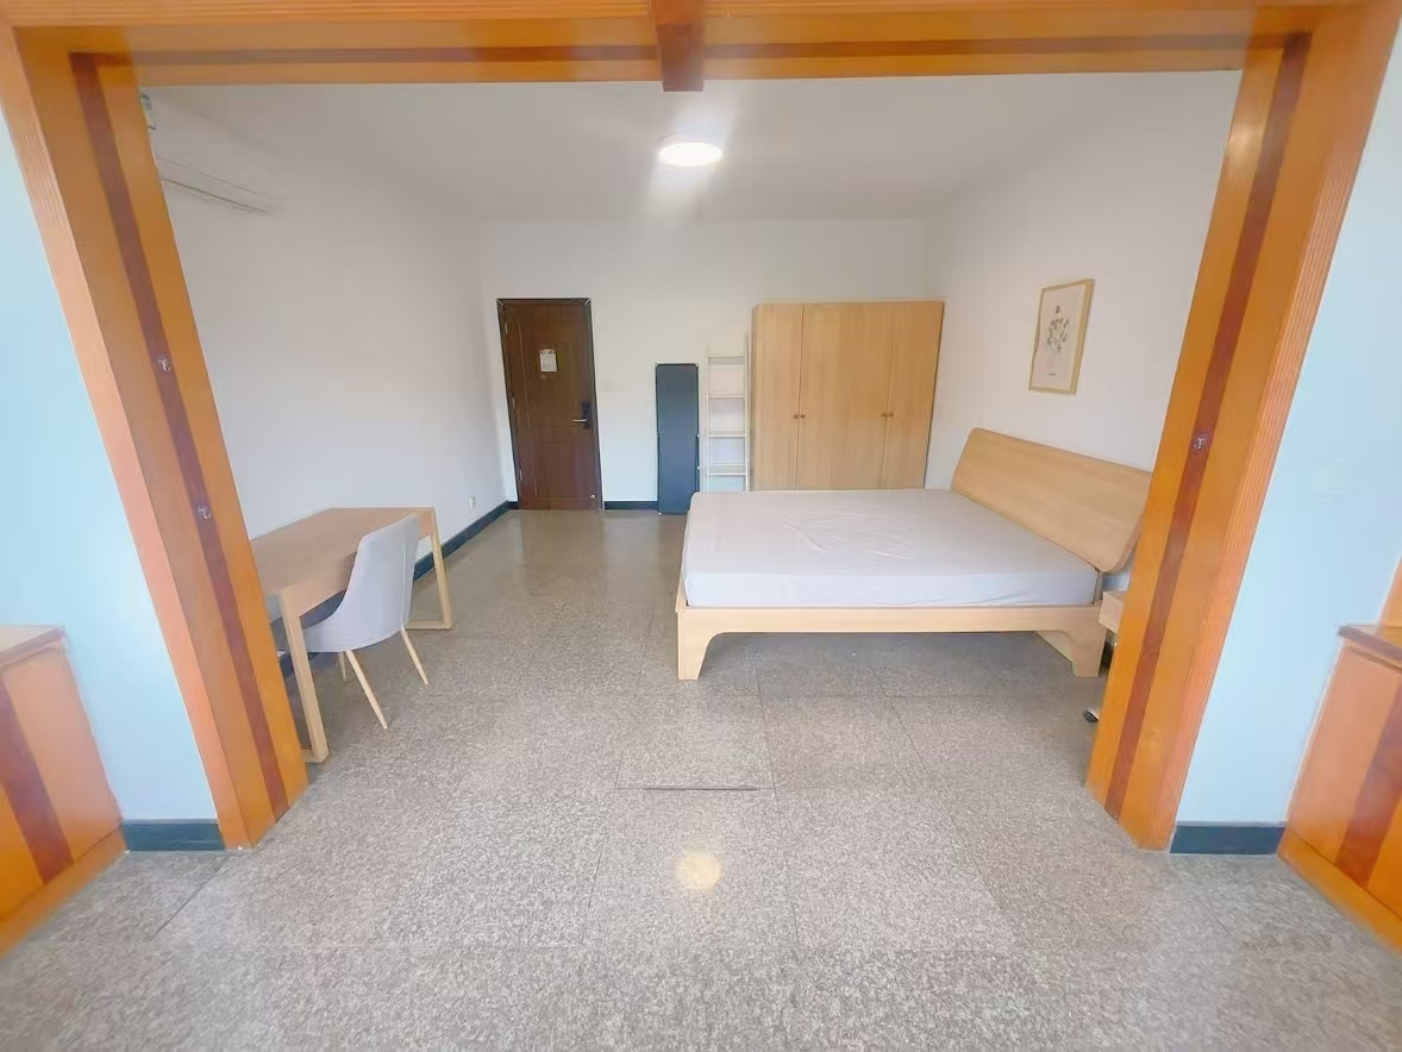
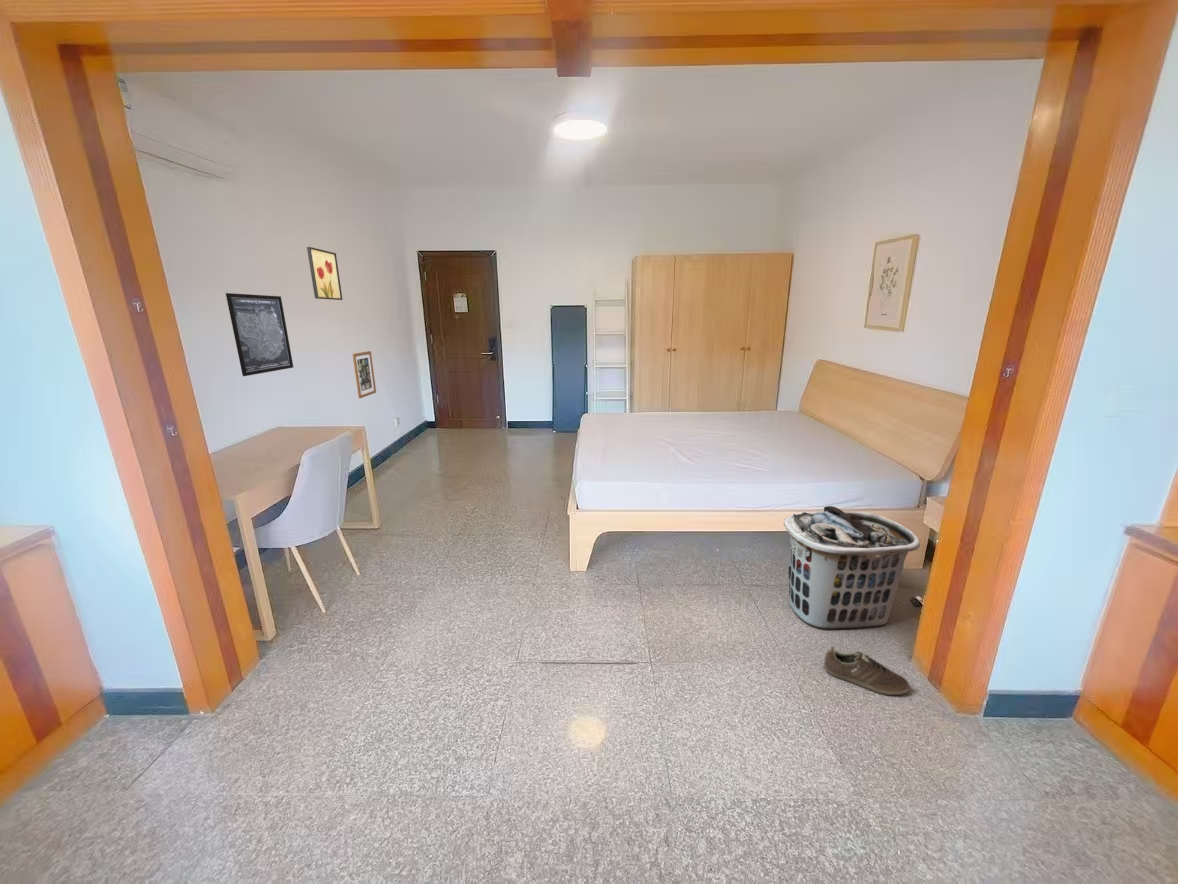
+ clothes hamper (843, 562)
+ sneaker (866, 669)
+ wall art (365, 374)
+ wall art (262, 334)
+ wall art (324, 275)
